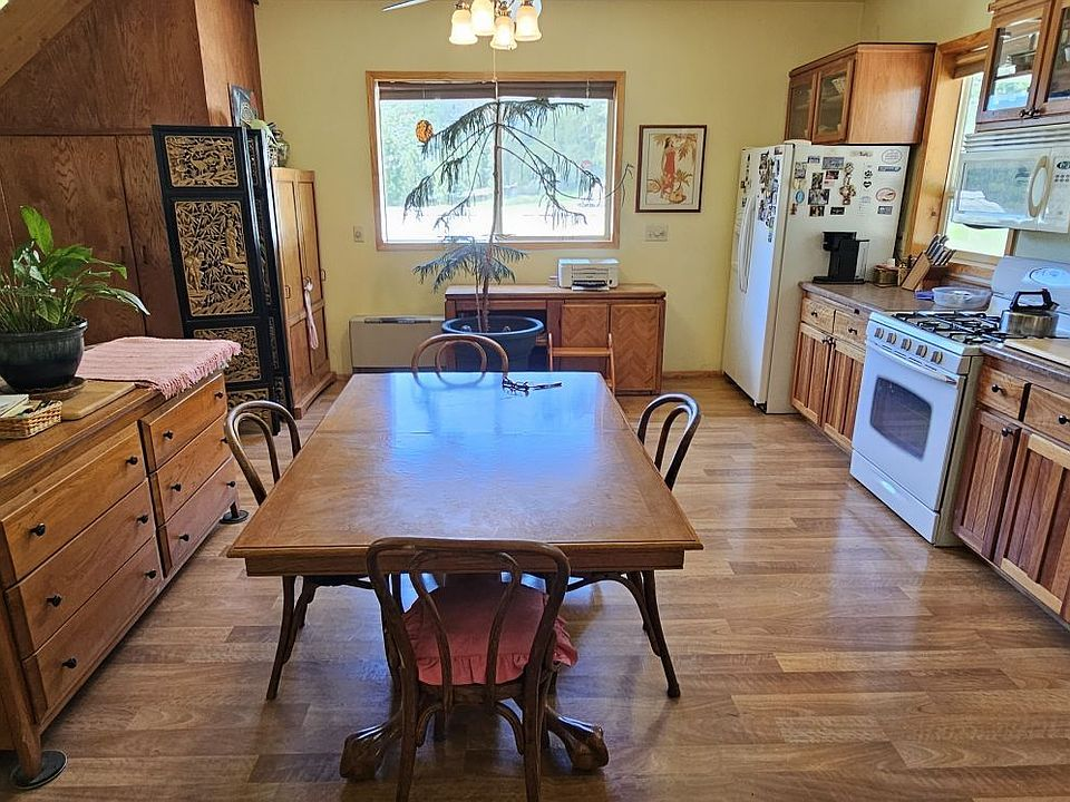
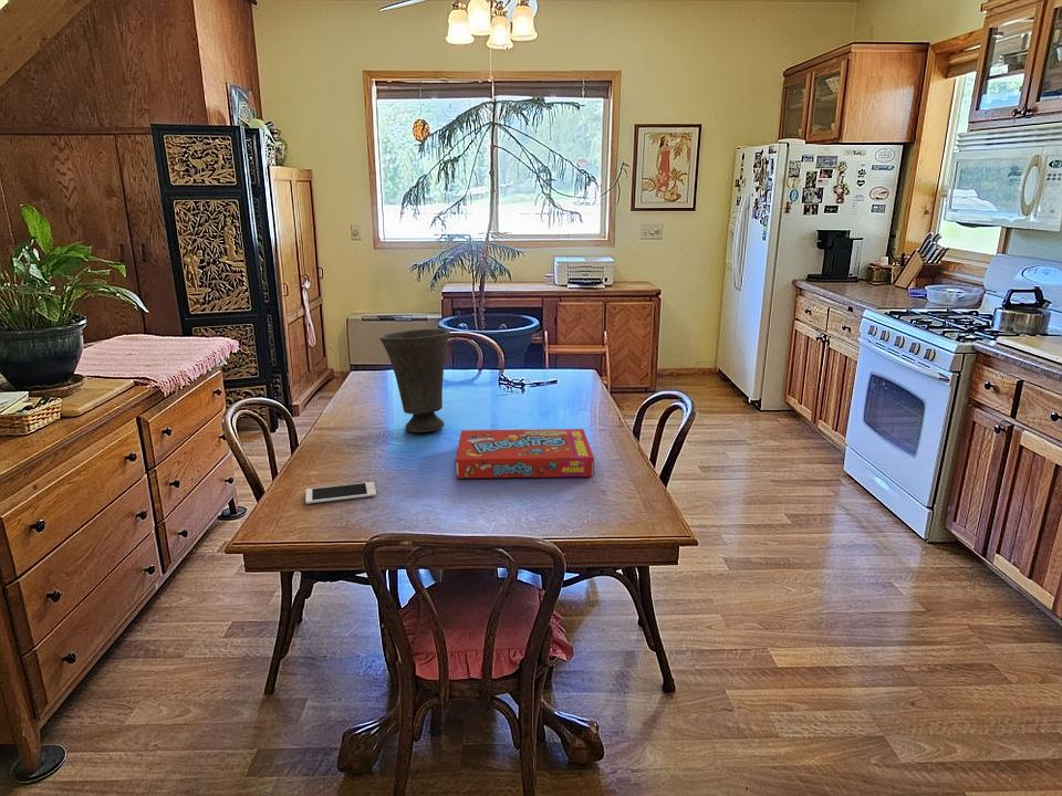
+ cell phone (341, 492)
+ vase (417, 379)
+ snack box (523, 451)
